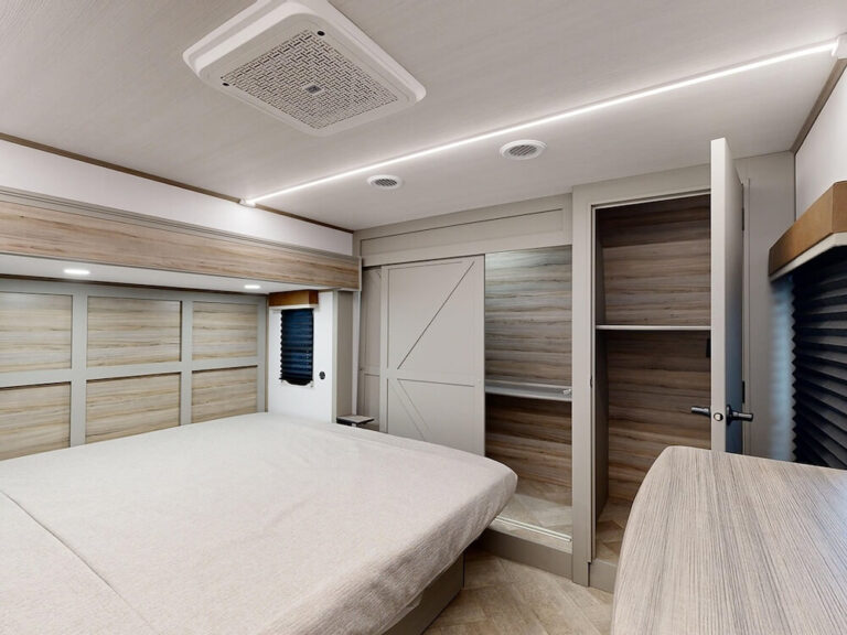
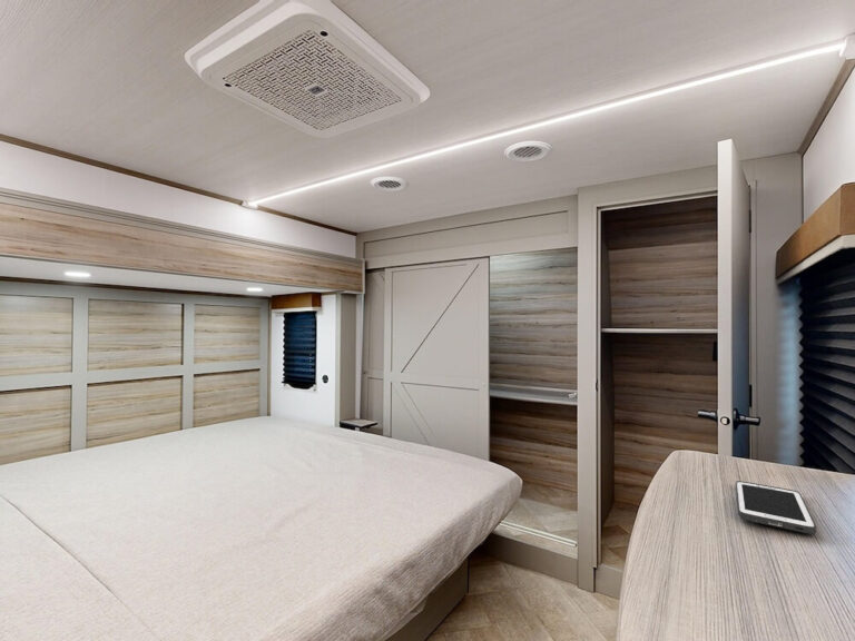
+ cell phone (770, 504)
